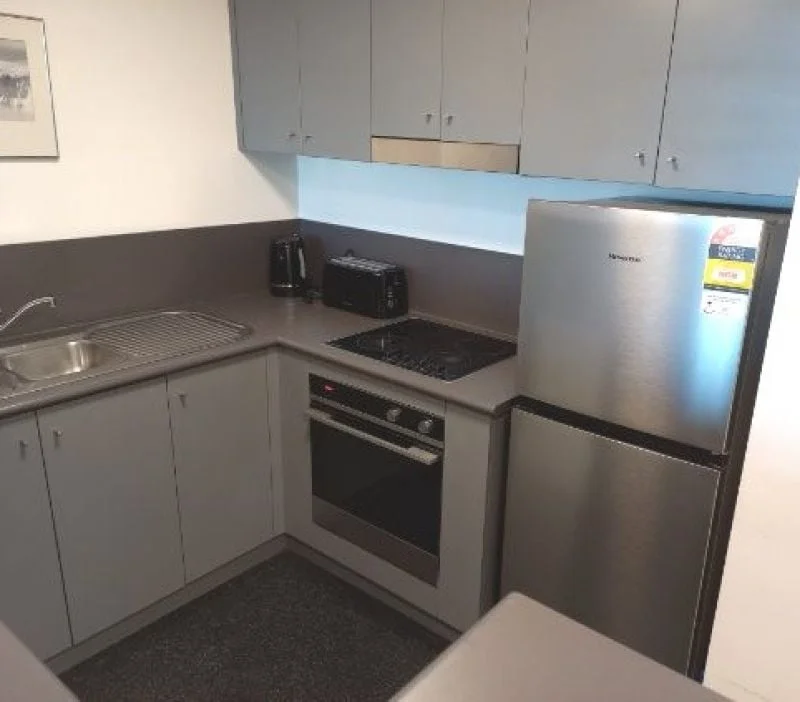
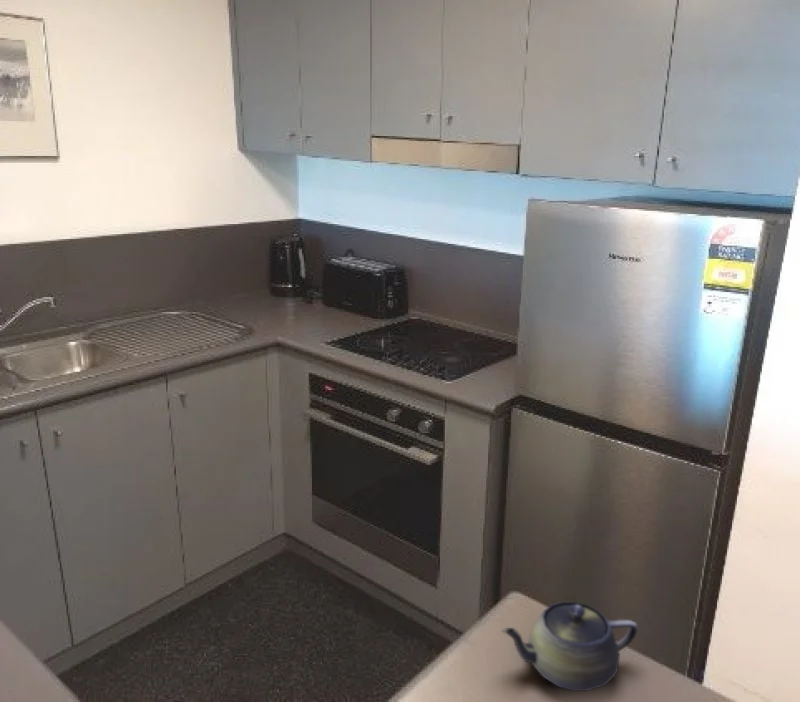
+ teapot (569, 639)
